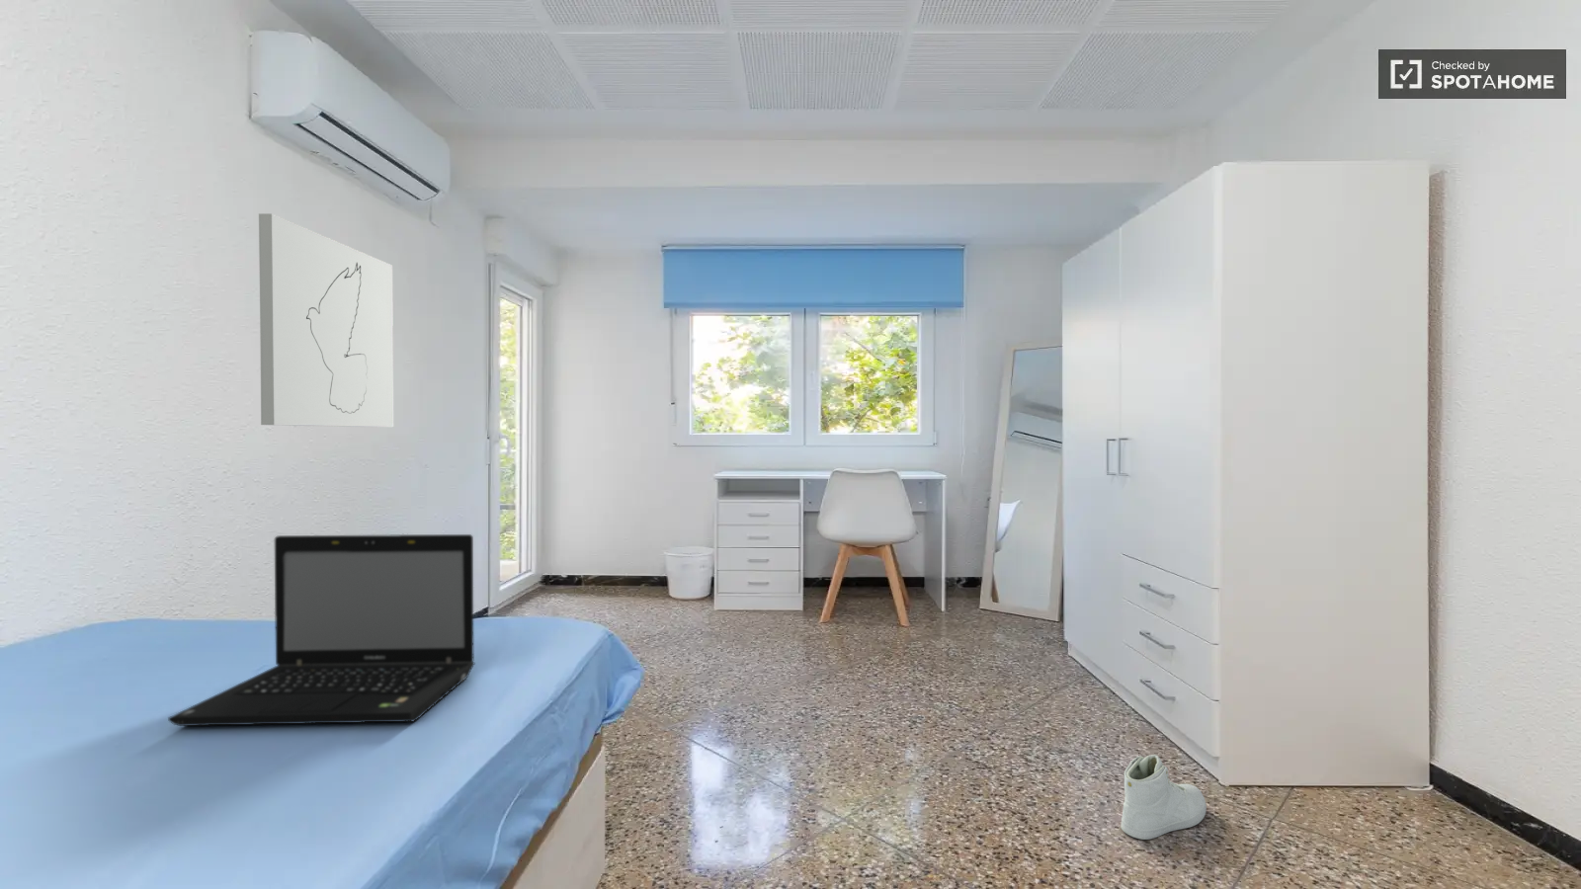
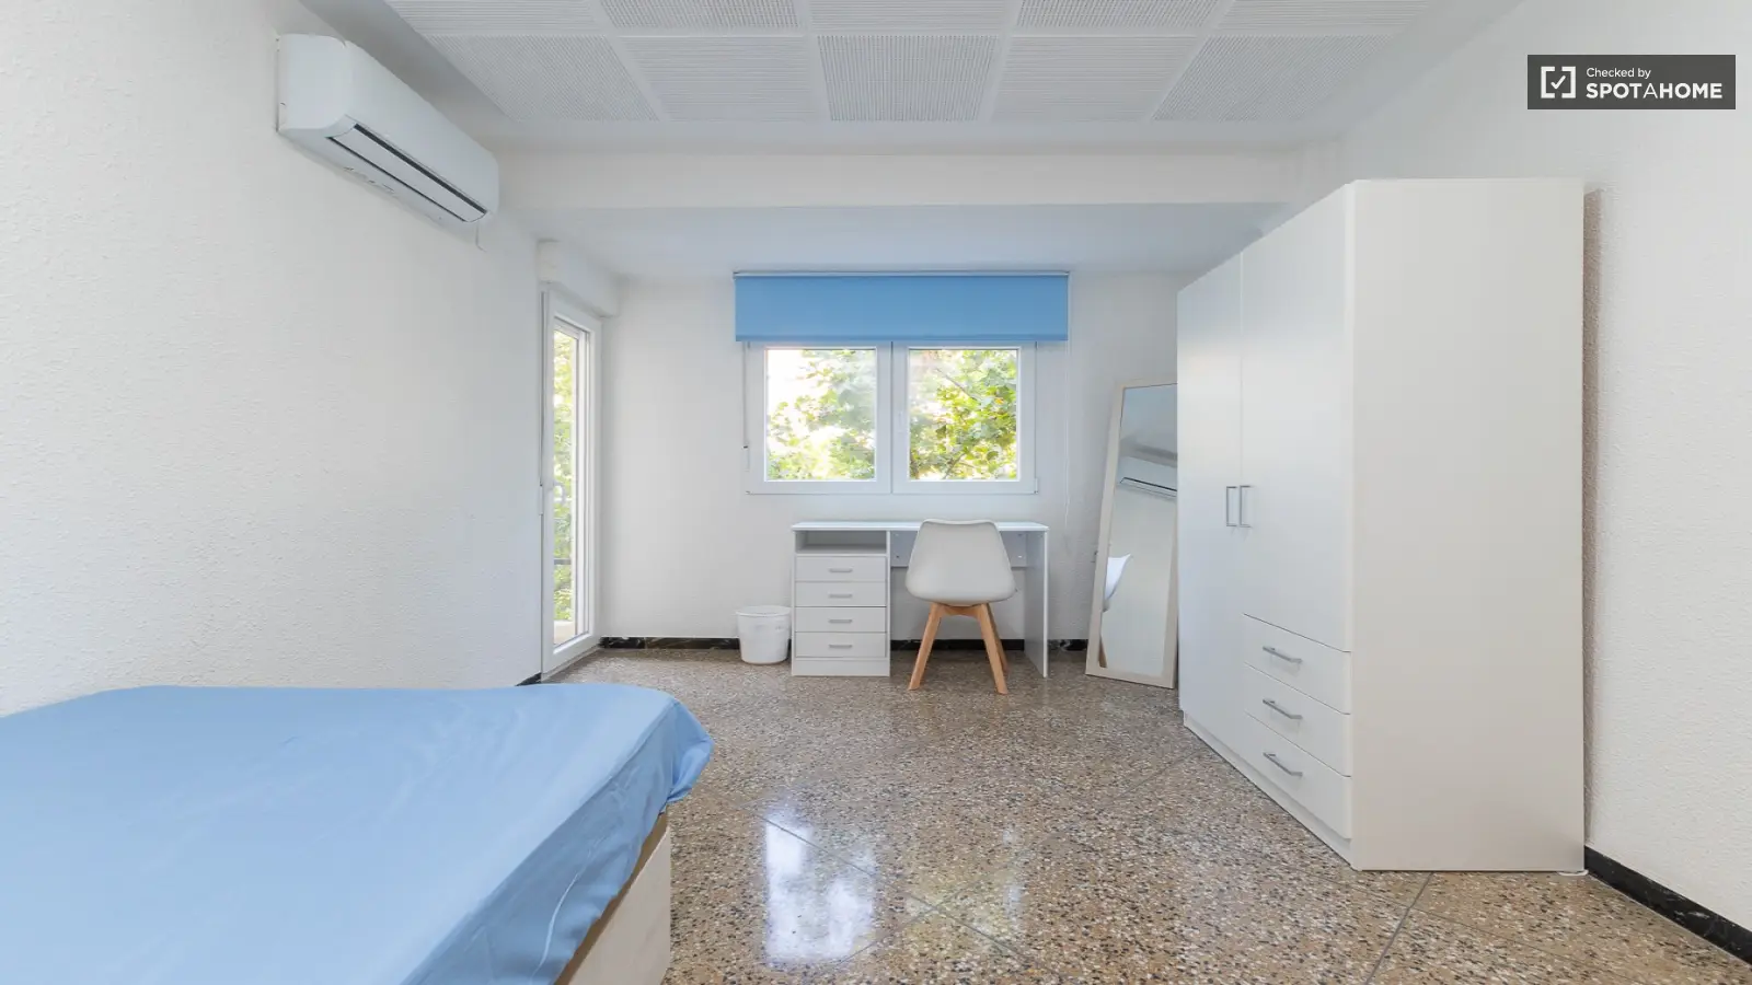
- wall art (334, 334)
- laptop (337, 621)
- sneaker (1166, 787)
